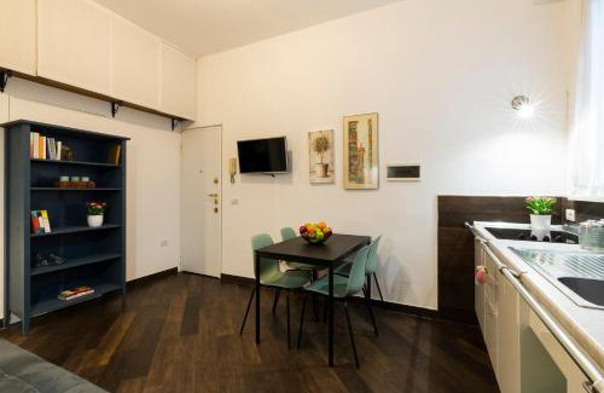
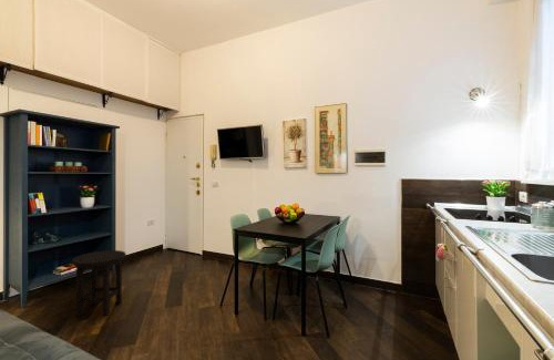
+ stool (96, 282)
